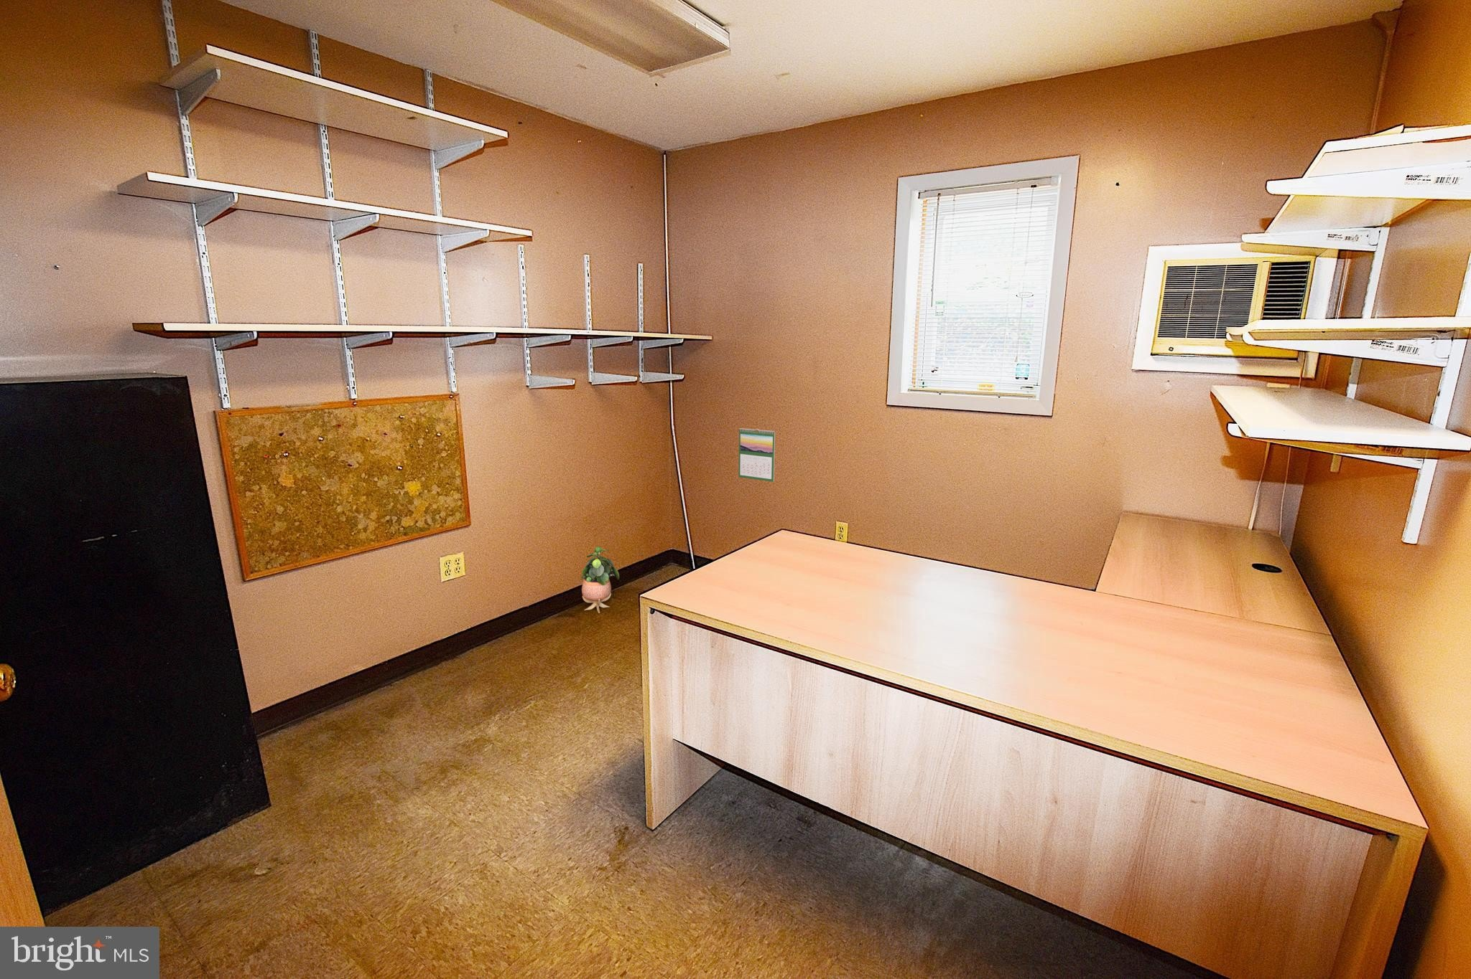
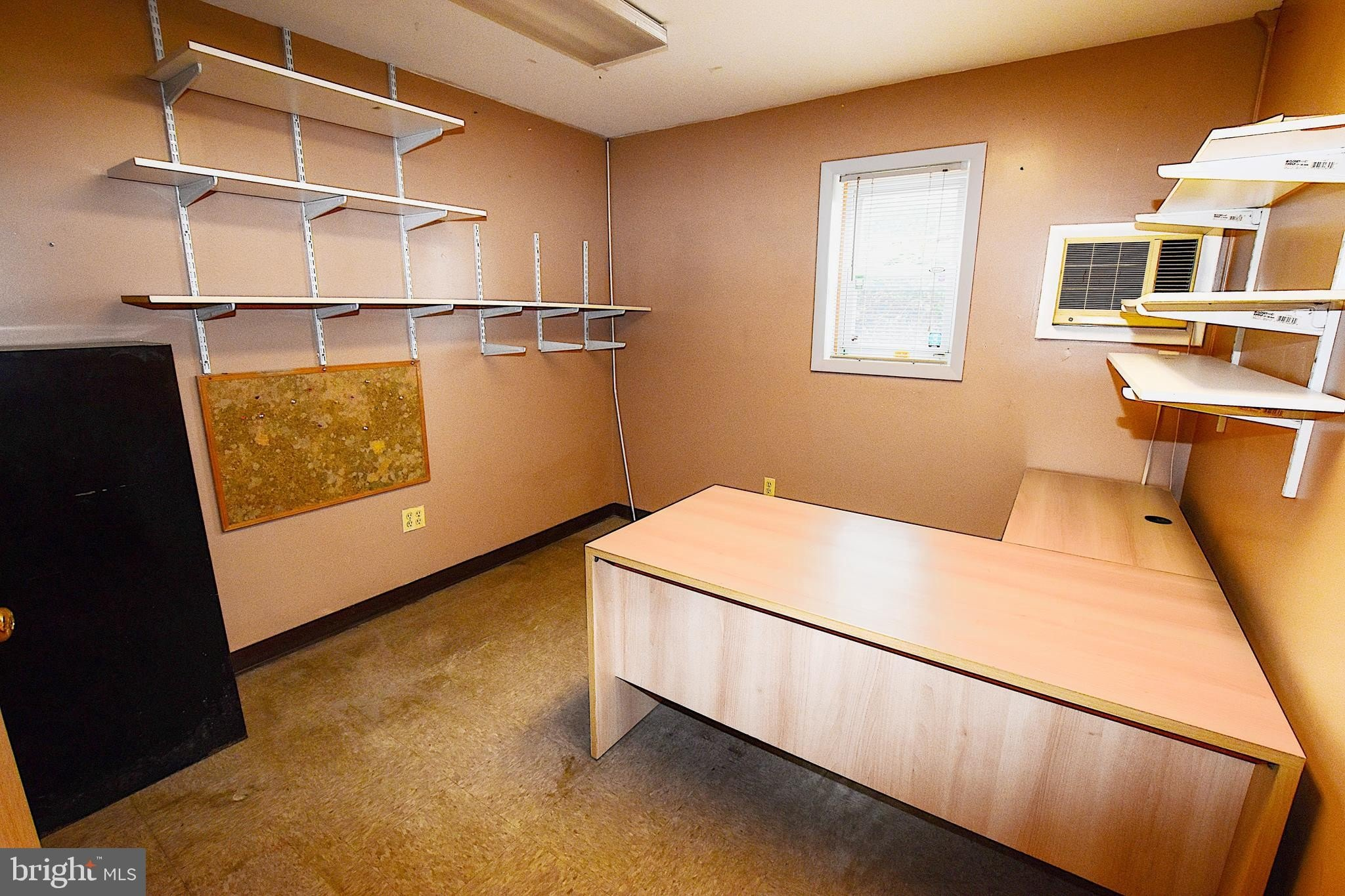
- calendar (757, 455)
- potted plant (599, 578)
